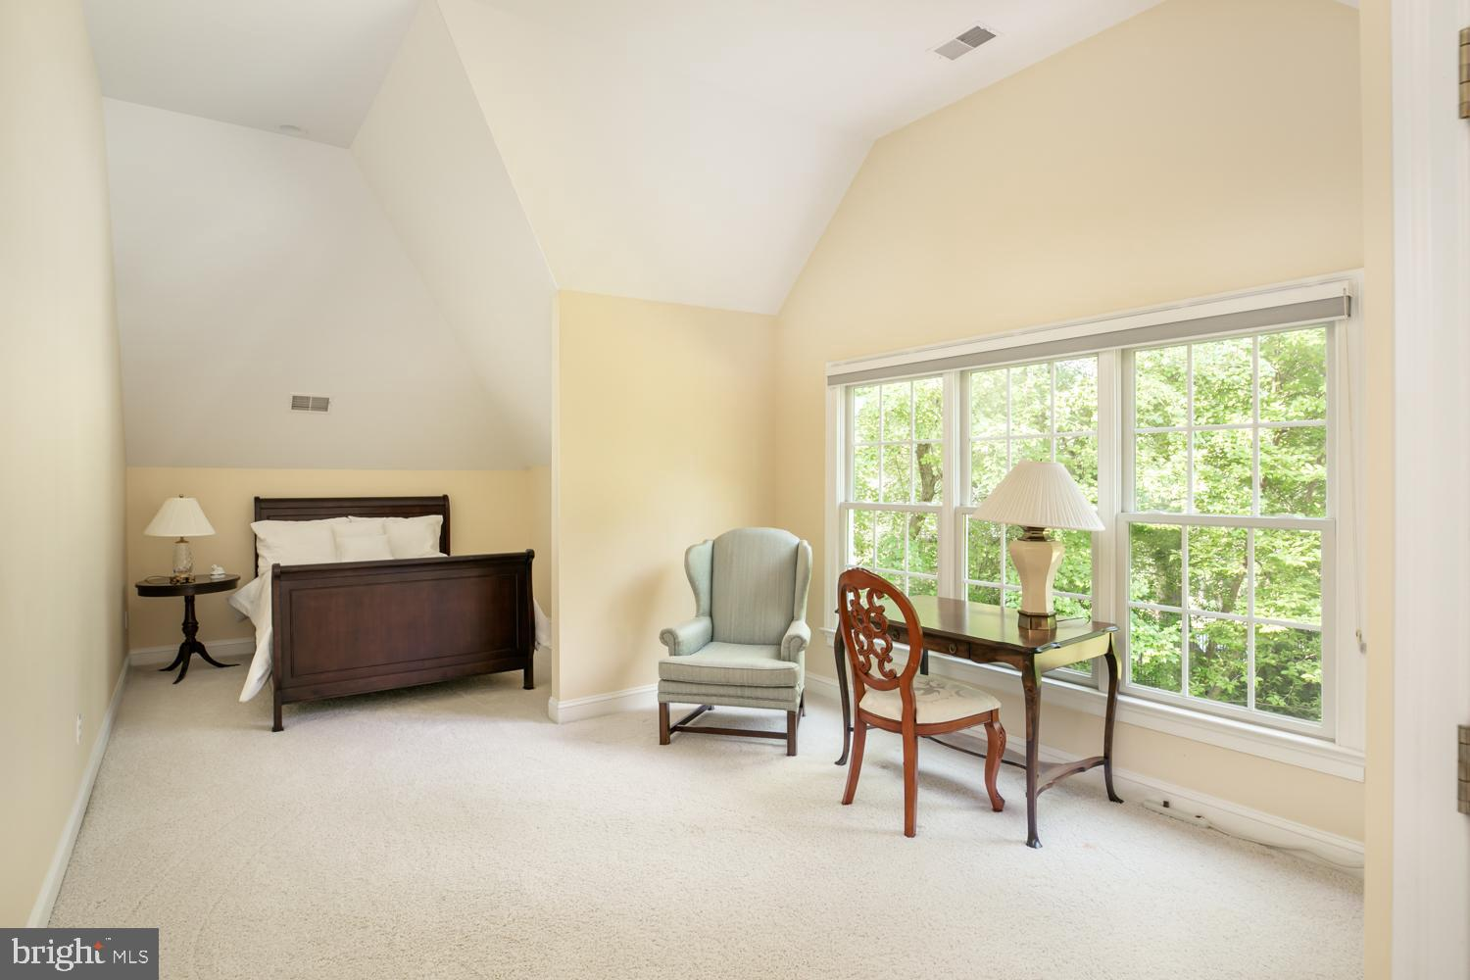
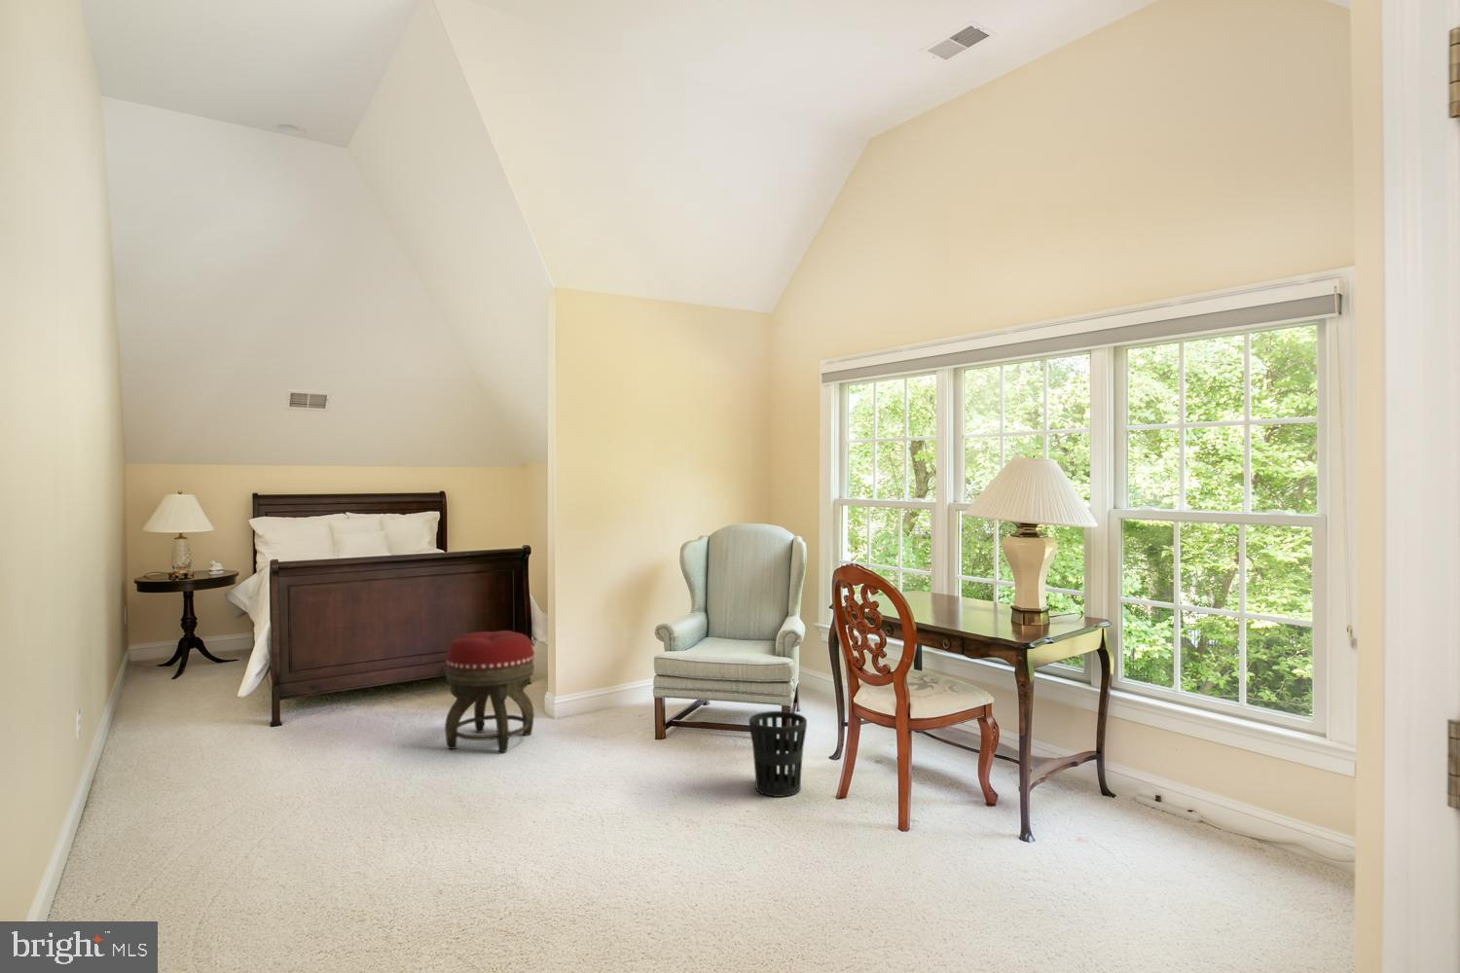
+ wastebasket (778, 754)
+ footstool (491, 687)
